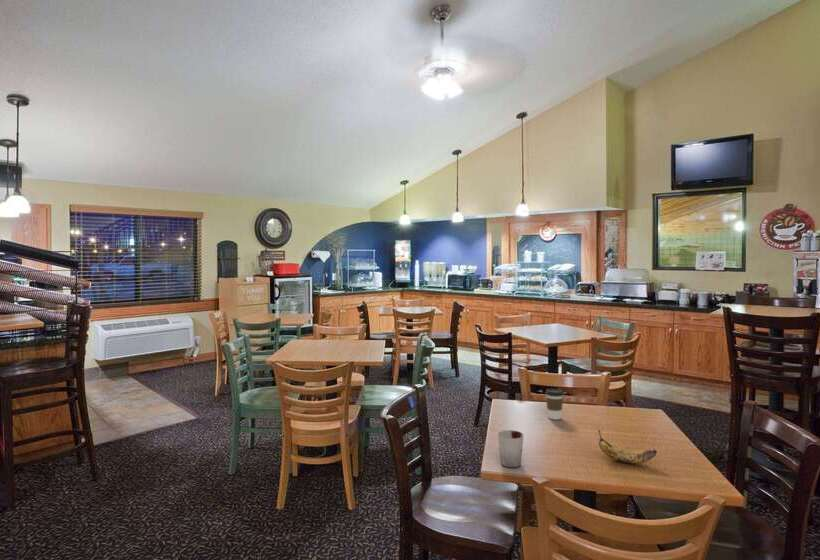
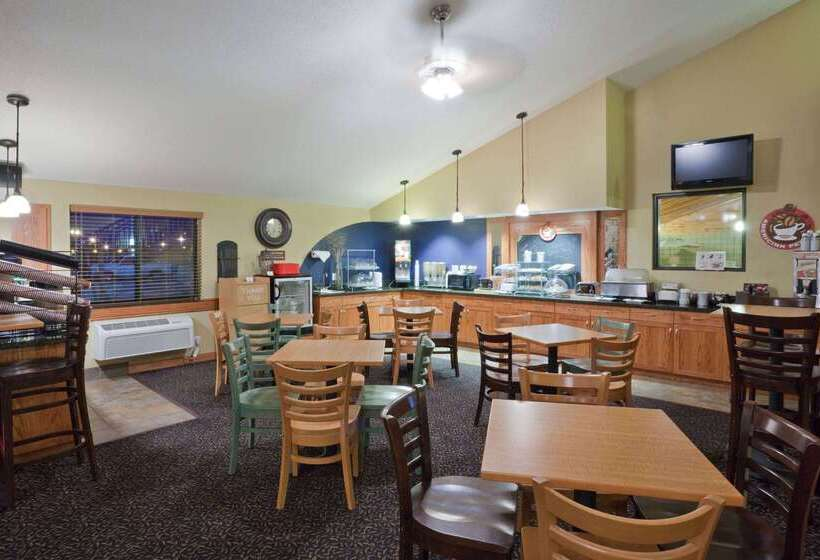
- coffee cup (554, 404)
- cup (510, 447)
- banana (626, 451)
